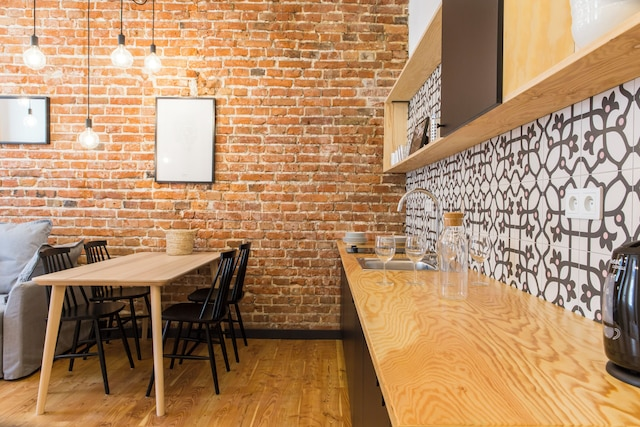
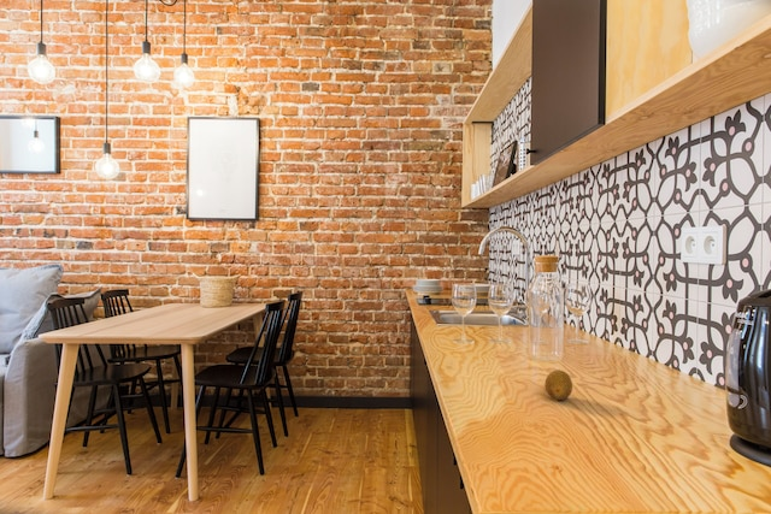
+ fruit (558, 384)
